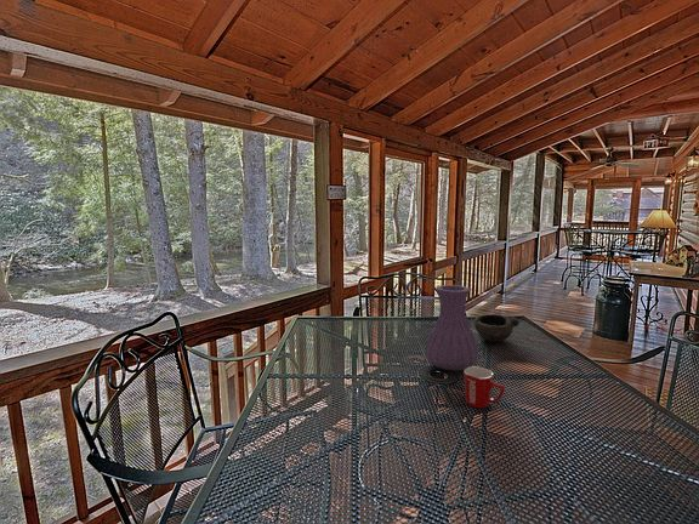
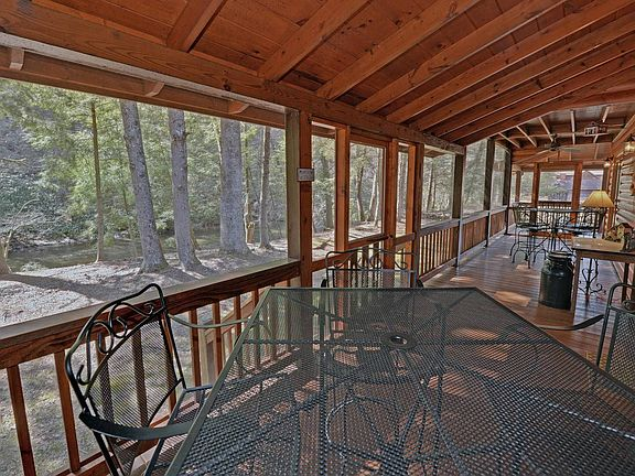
- vase (451, 326)
- bowl (495, 329)
- mug (484, 389)
